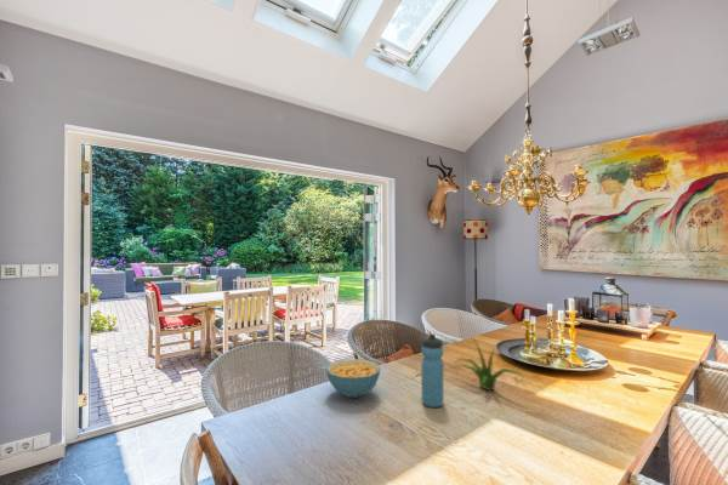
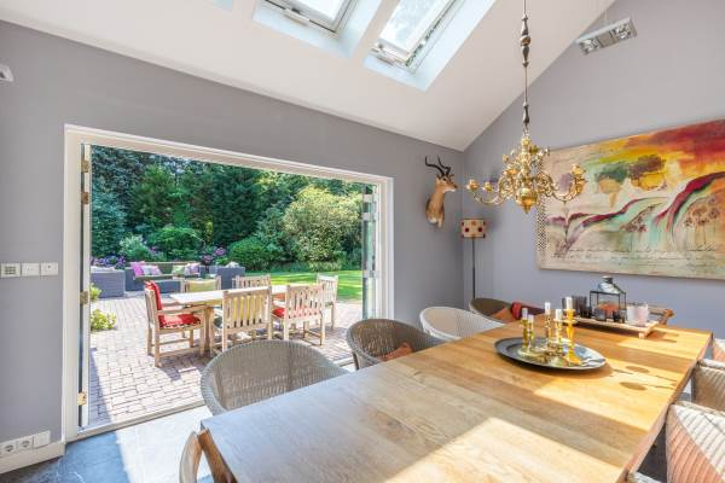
- cereal bowl (353, 381)
- plant (482, 363)
- water bottle (432, 369)
